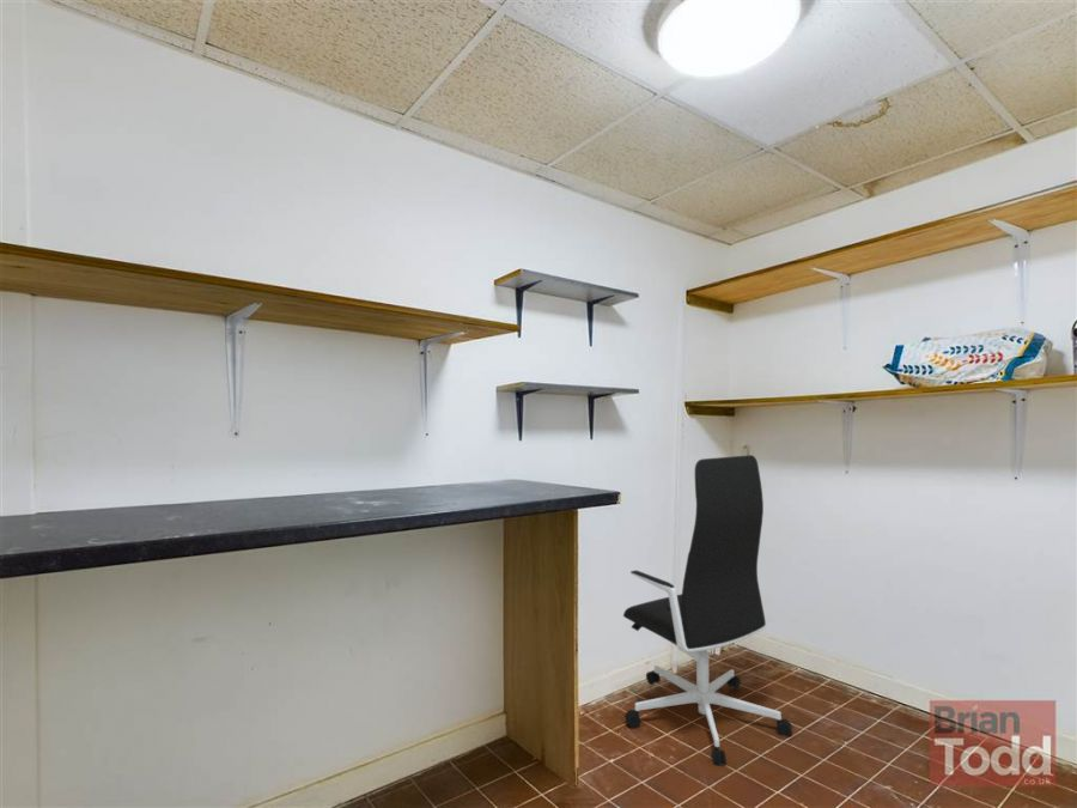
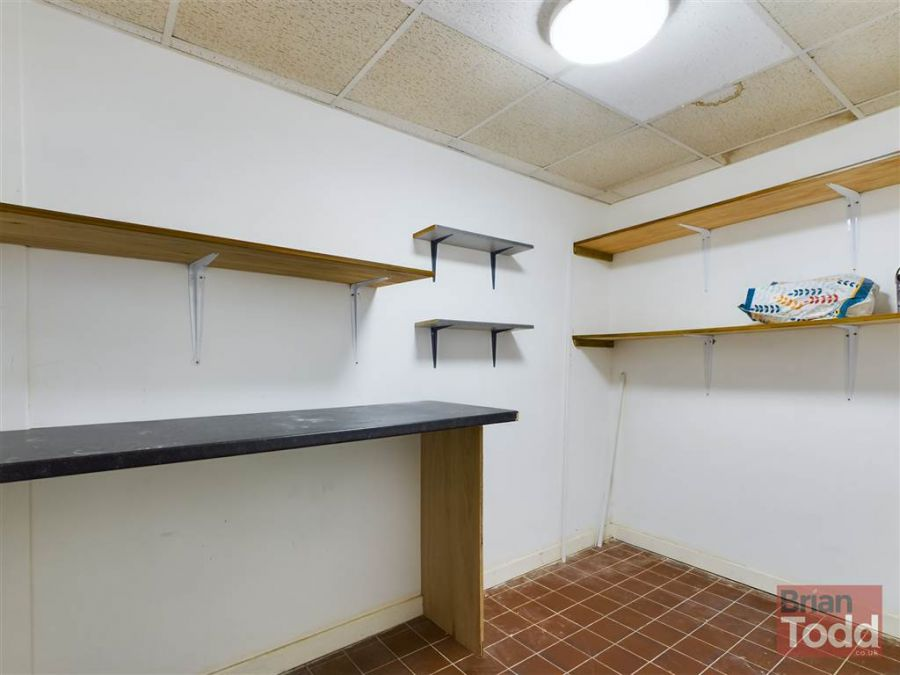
- office chair (696, 583)
